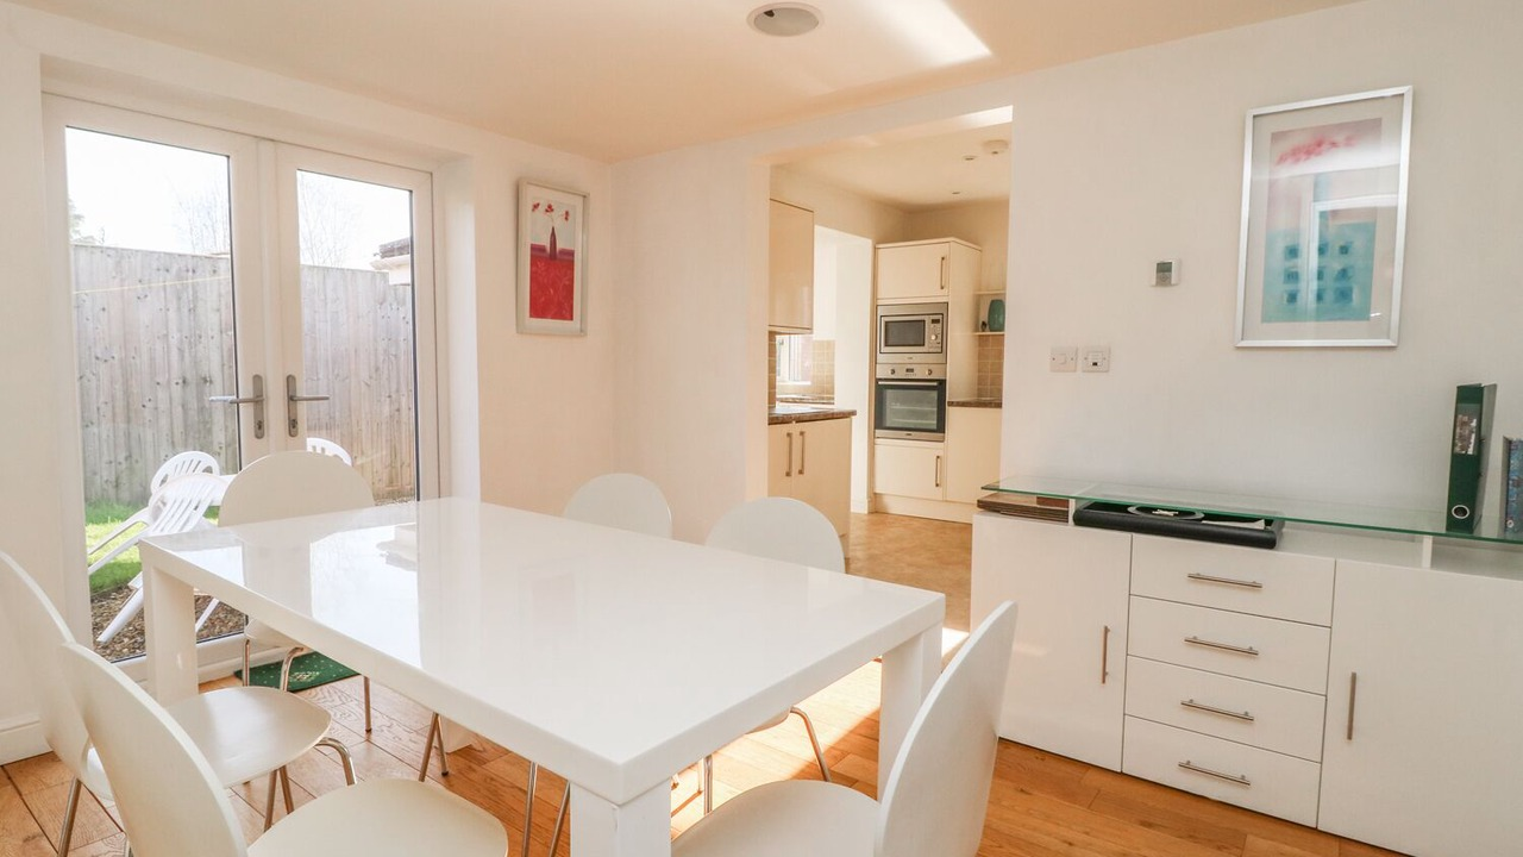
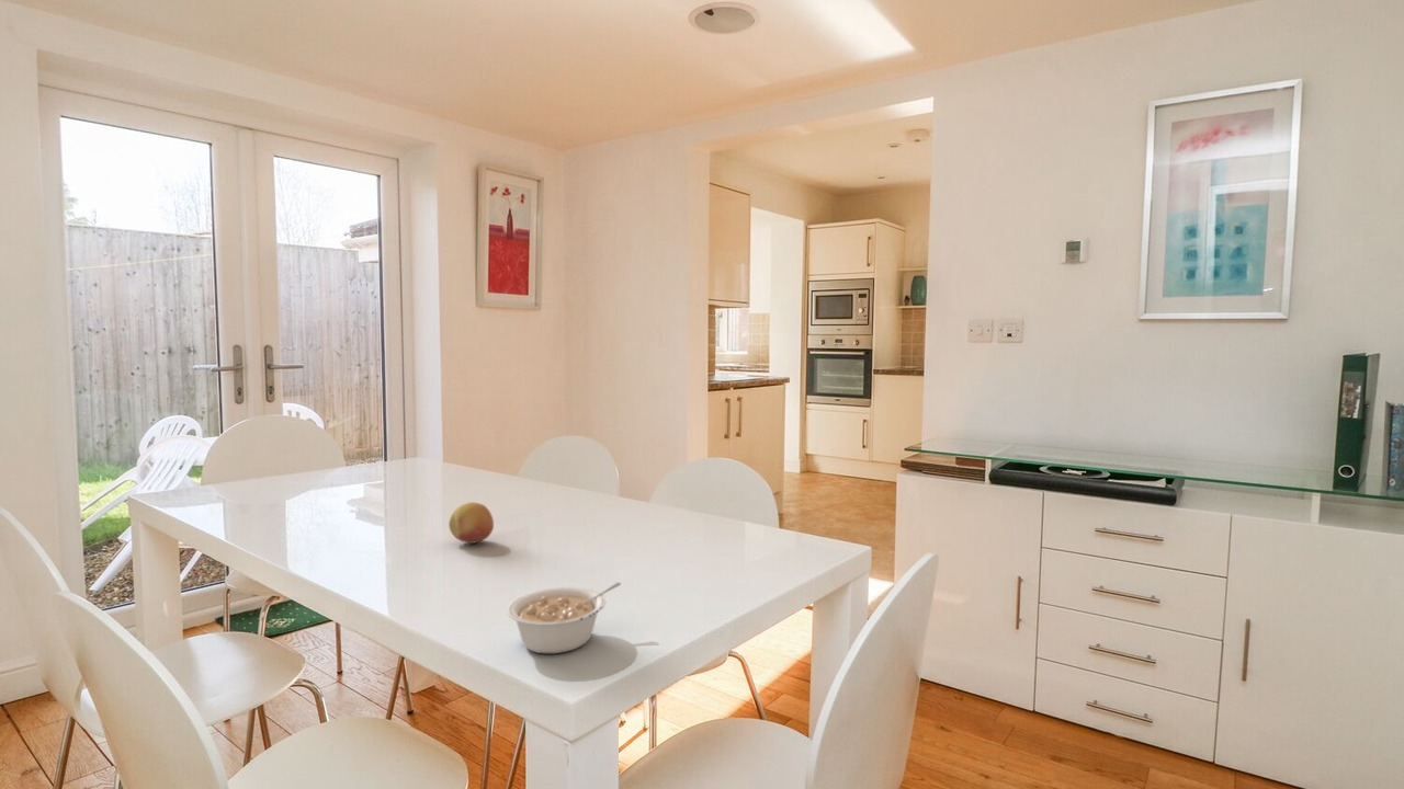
+ legume (559, 616)
+ fruit (472, 522)
